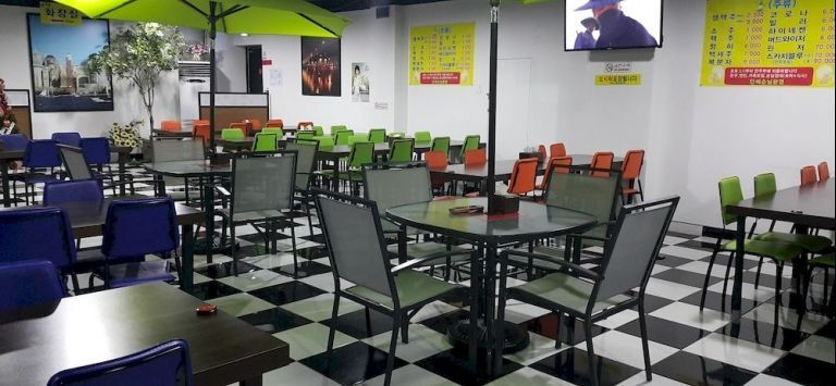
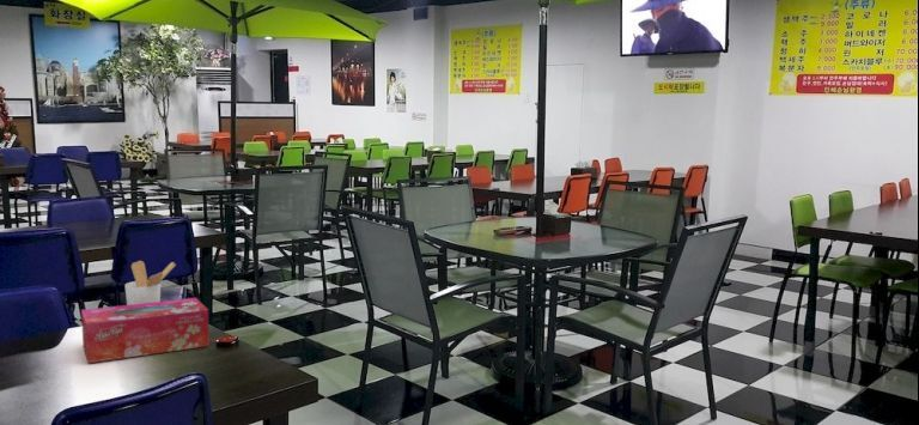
+ utensil holder (152, 292)
+ tissue box (145, 328)
